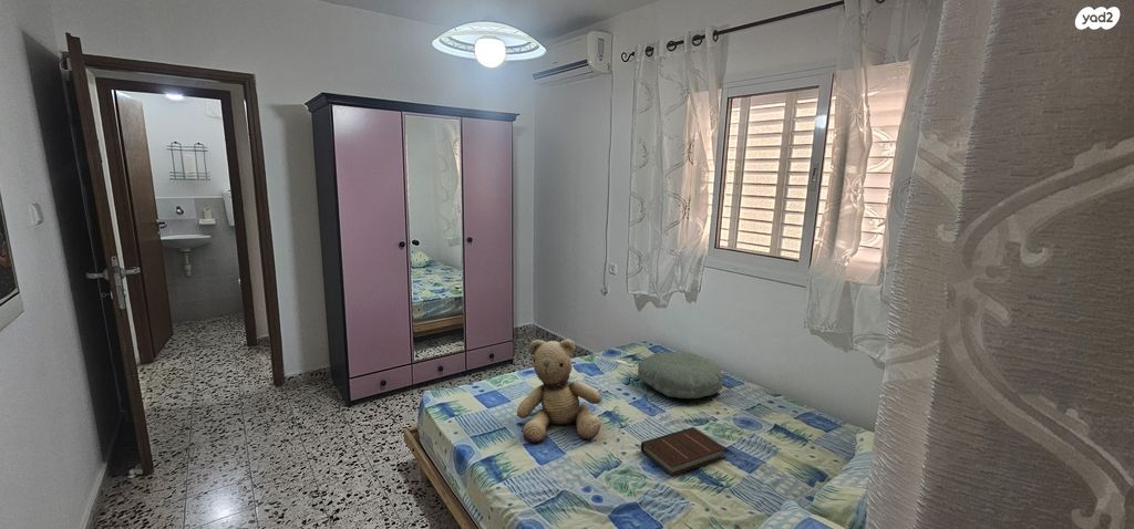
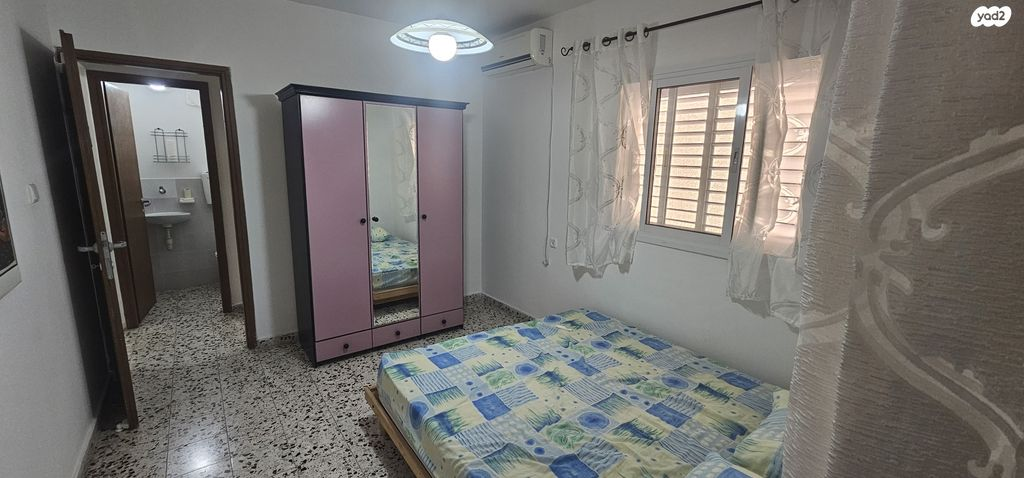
- pillow (681, 373)
- book (682, 449)
- teddy bear (559, 385)
